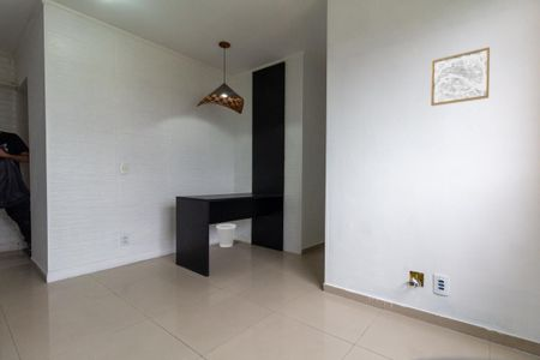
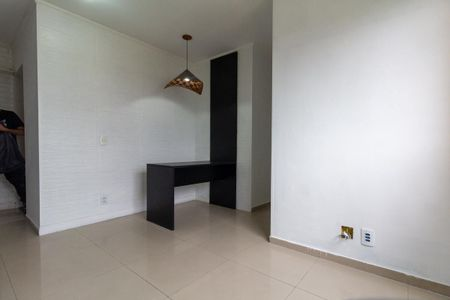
- wastebasket (226, 235)
- wall art (458, 78)
